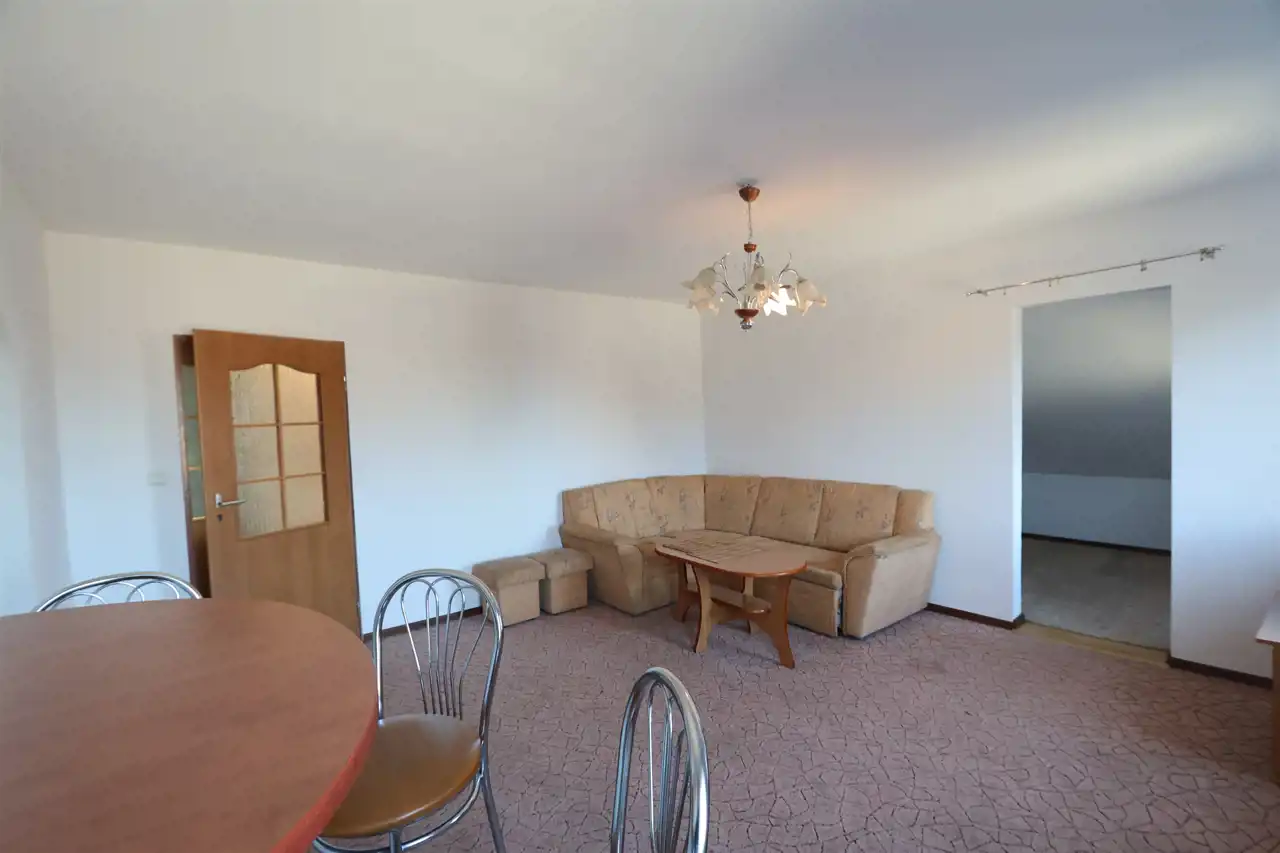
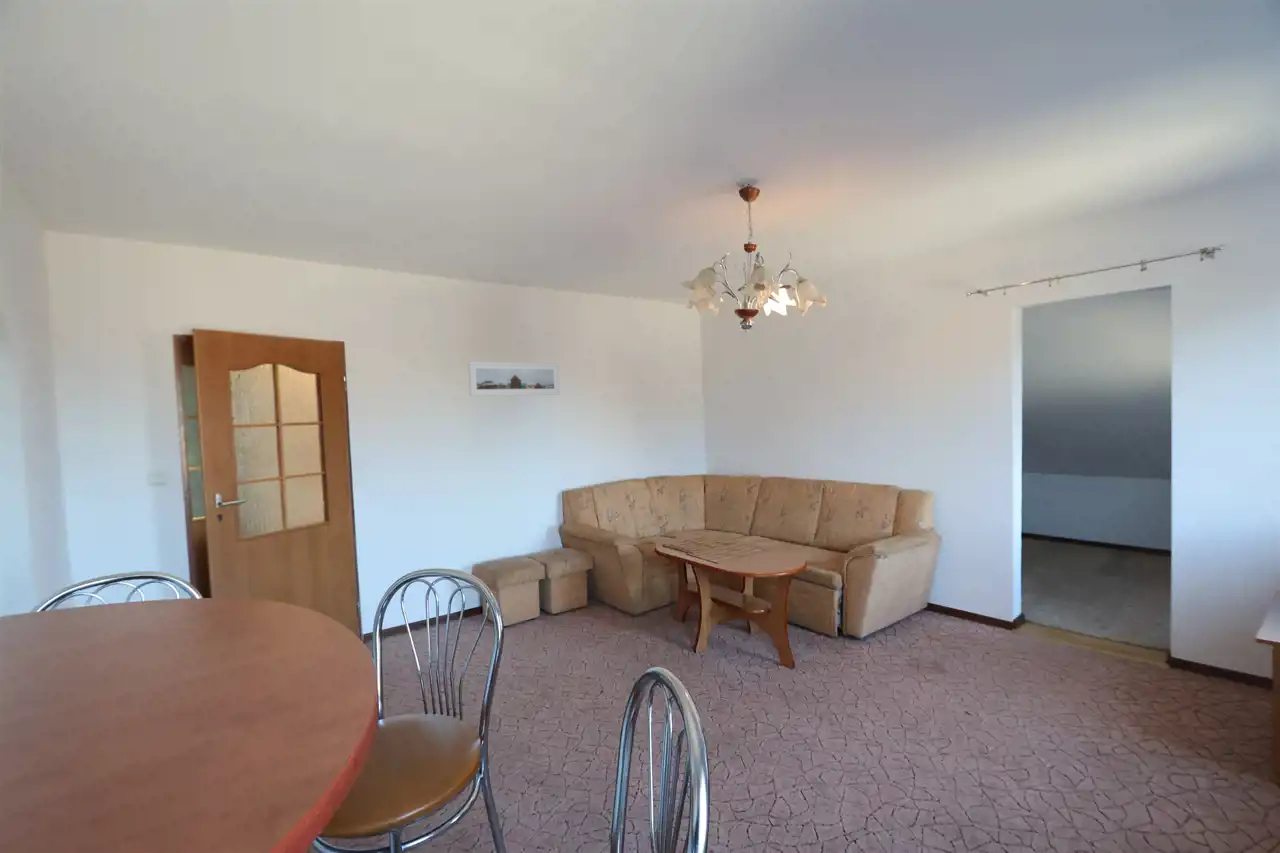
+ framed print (516, 379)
